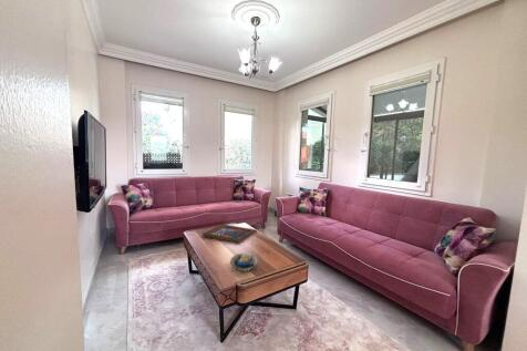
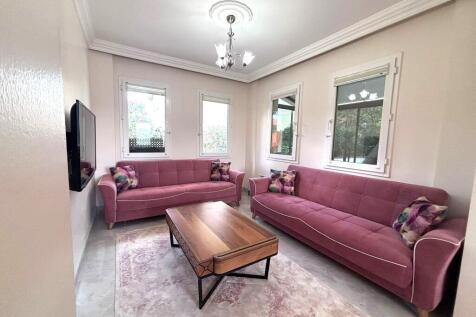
- decorative bowl (242, 258)
- religious icon (230, 233)
